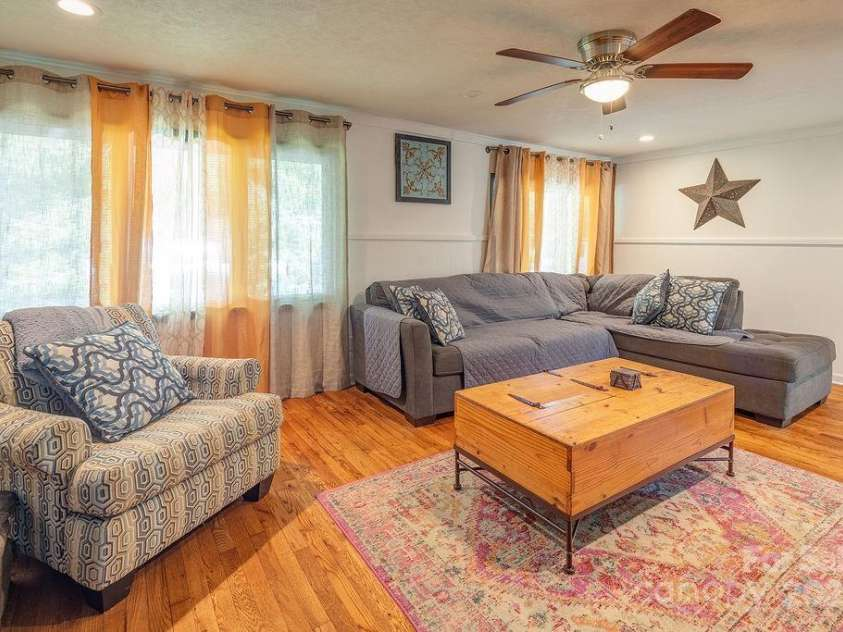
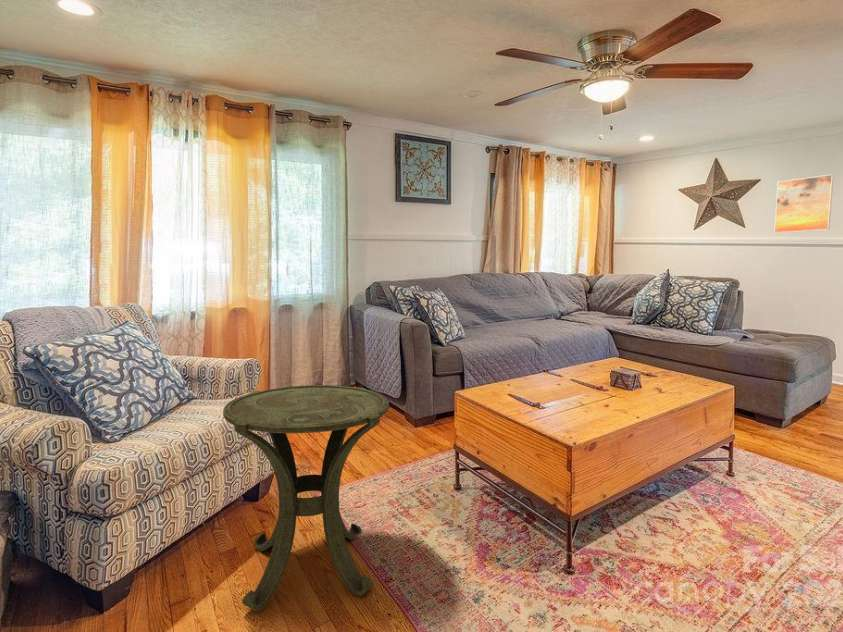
+ side table (309, 485)
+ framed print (802, 205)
